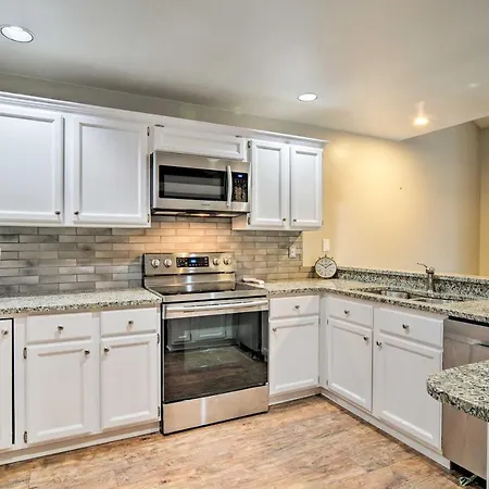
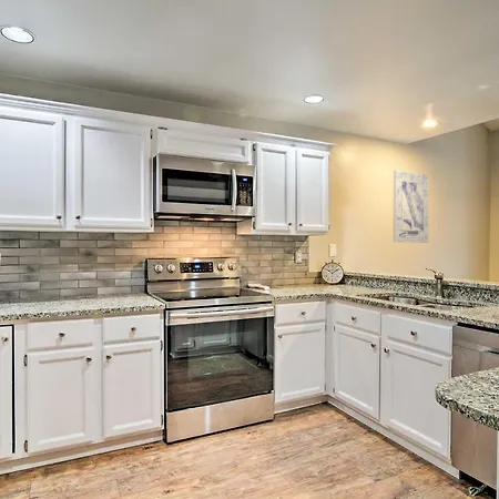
+ wall art (410, 207)
